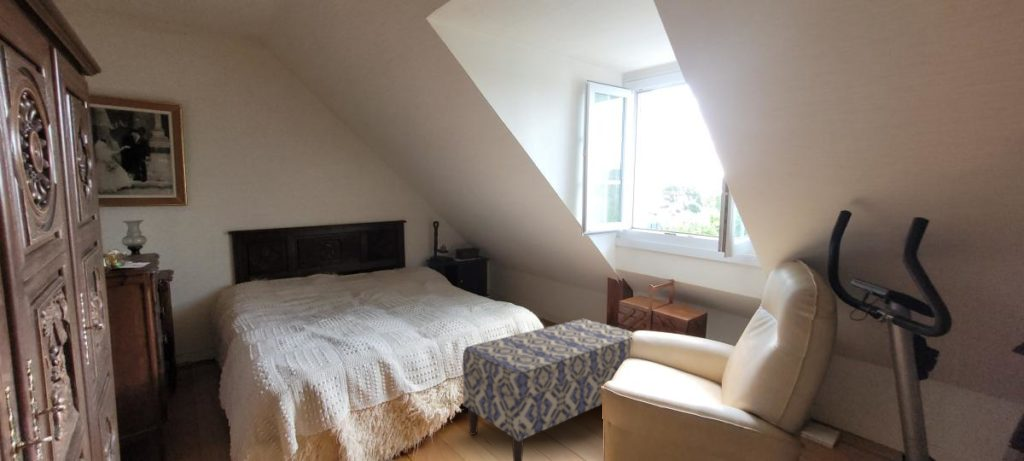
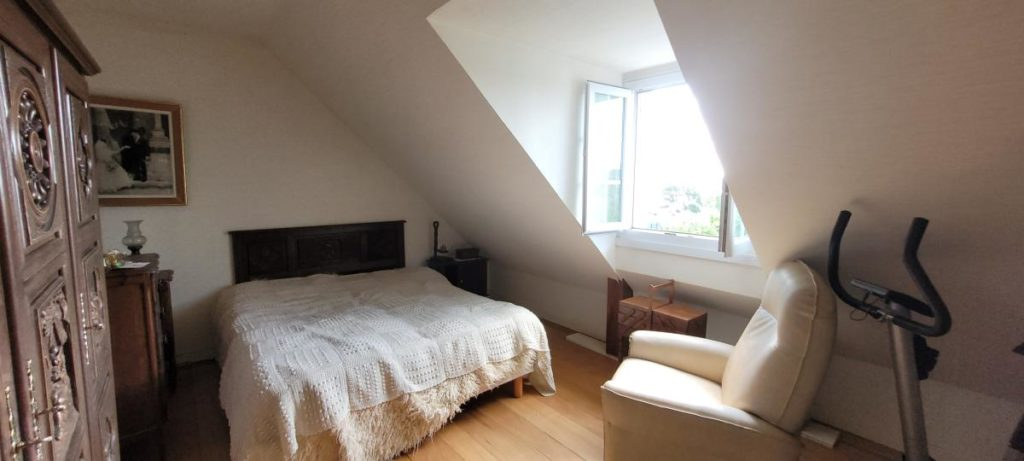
- bench (557, 380)
